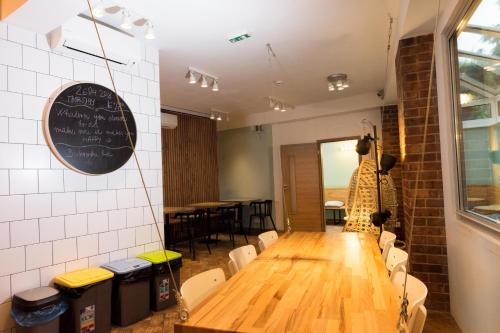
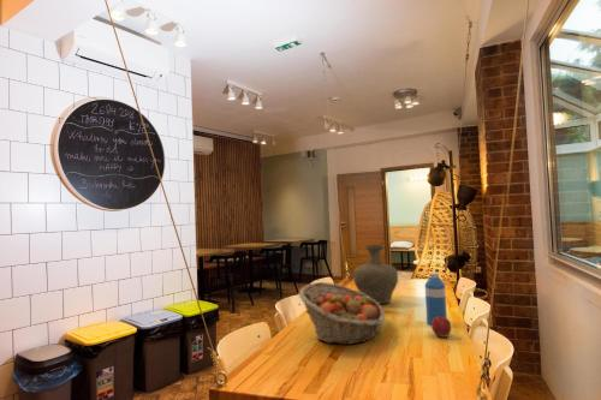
+ water bottle (435, 298)
+ apple (440, 324)
+ fruit basket (341, 309)
+ vase (375, 273)
